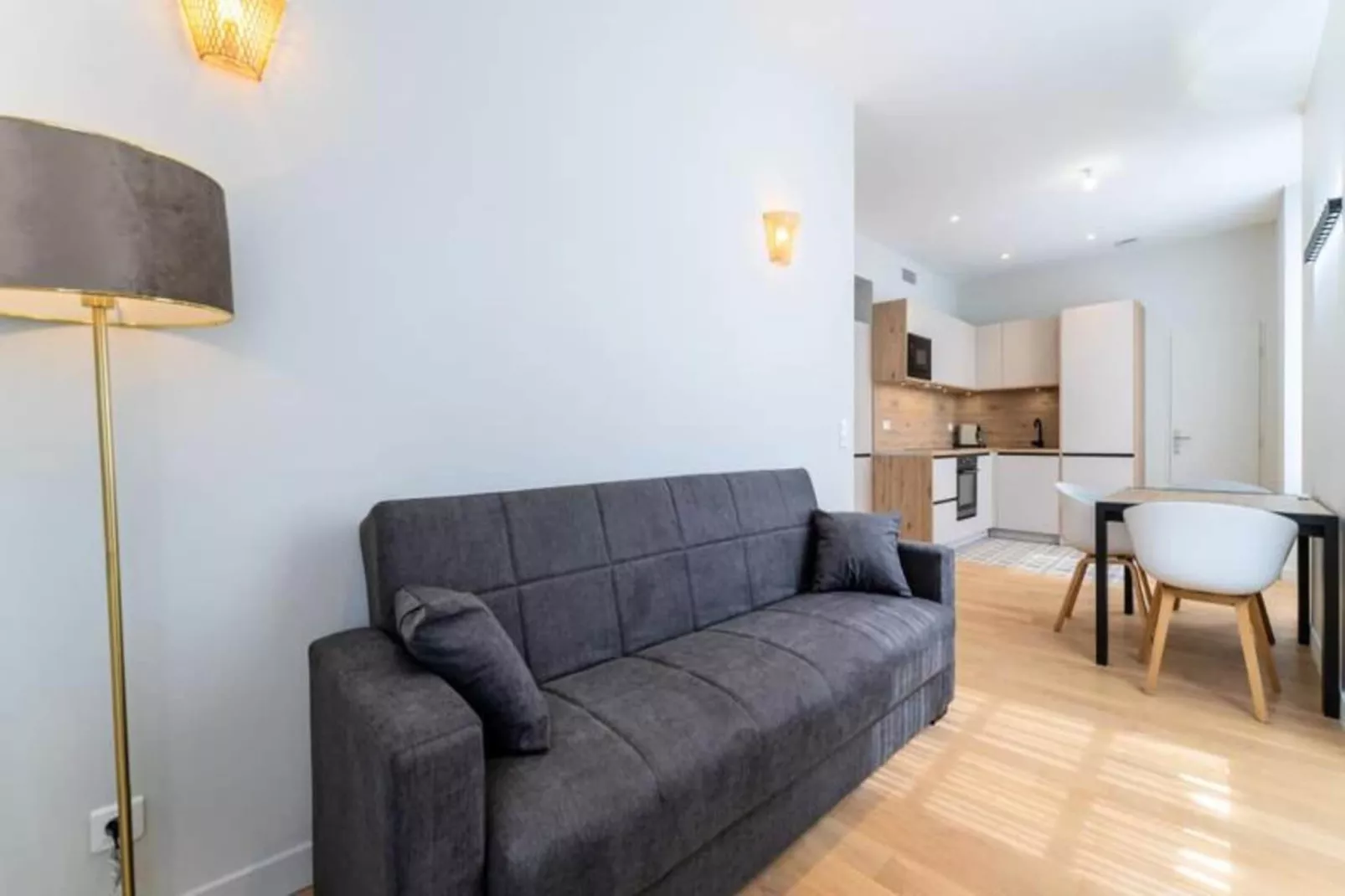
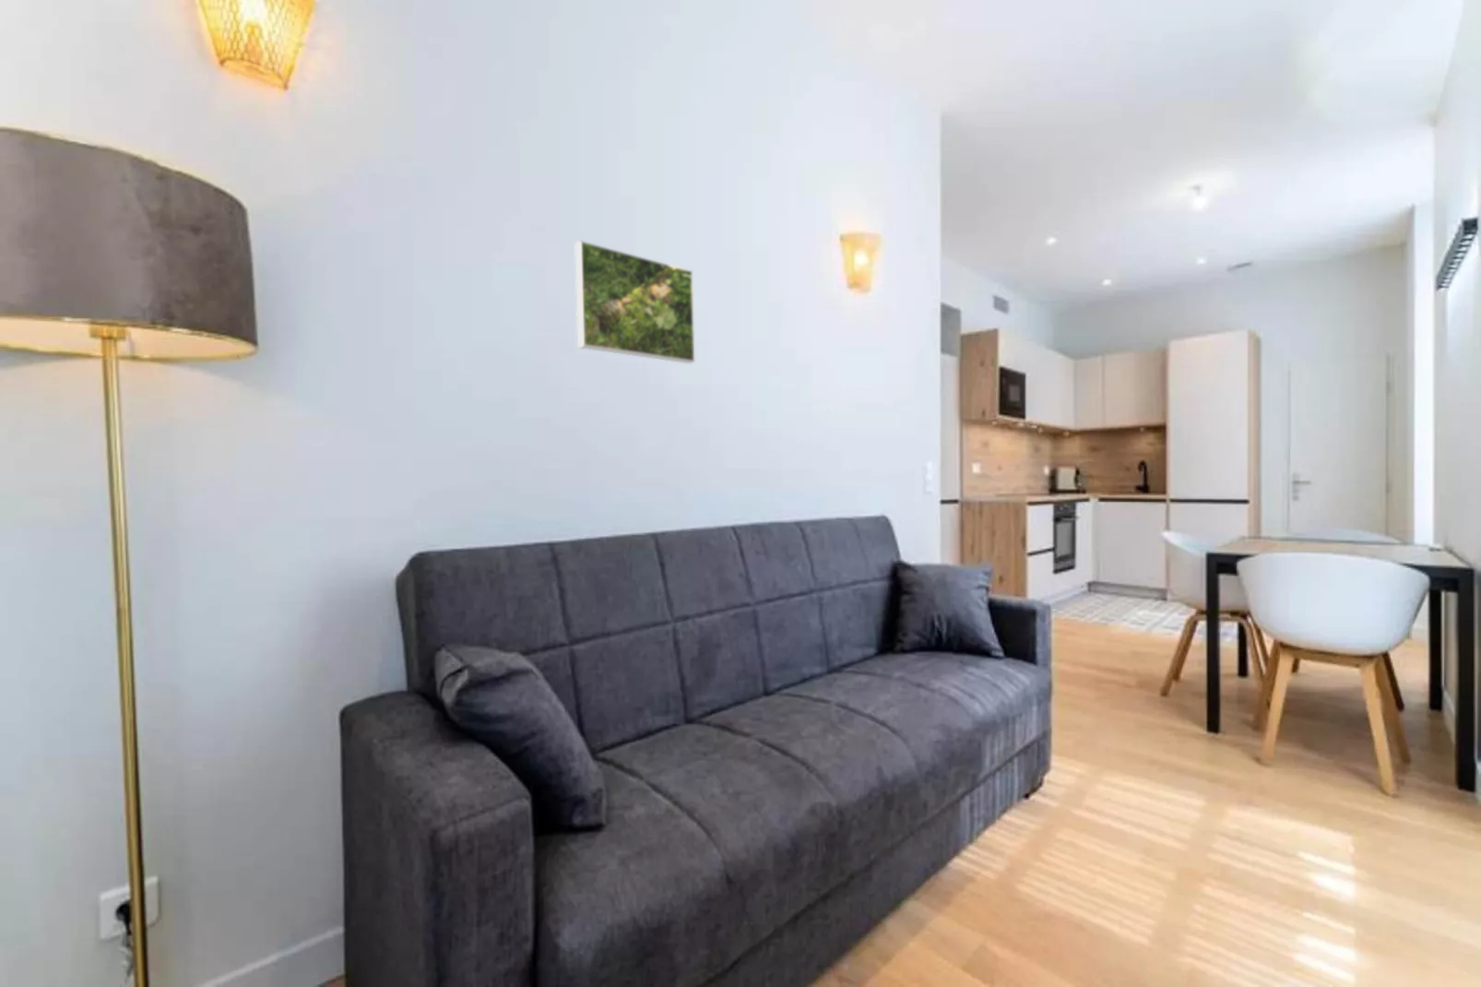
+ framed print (639, 306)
